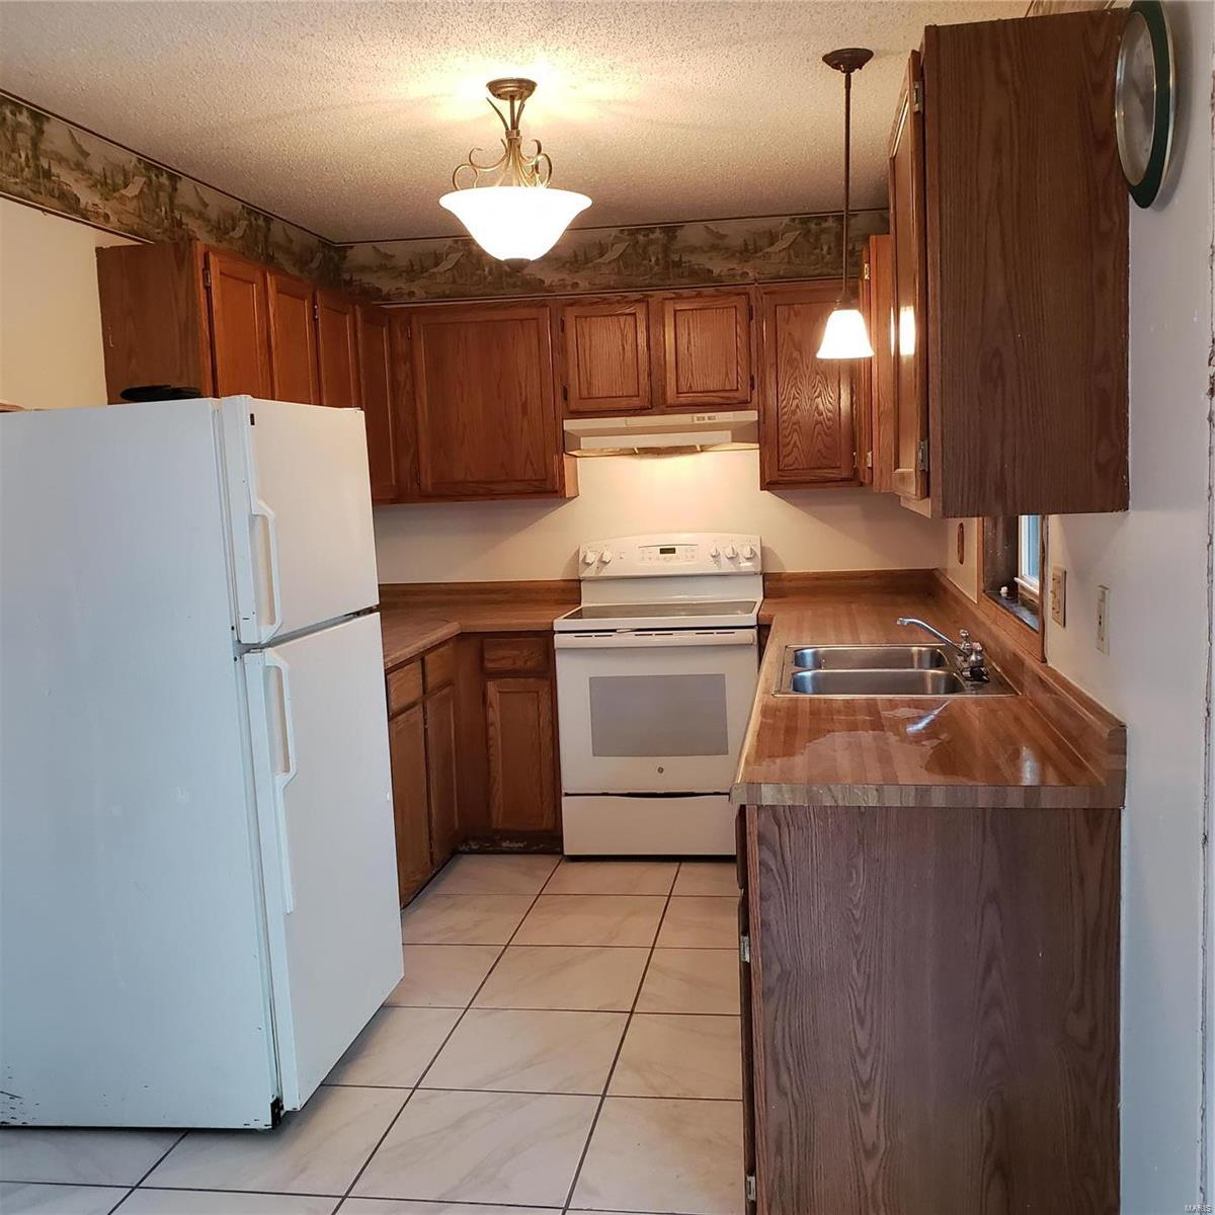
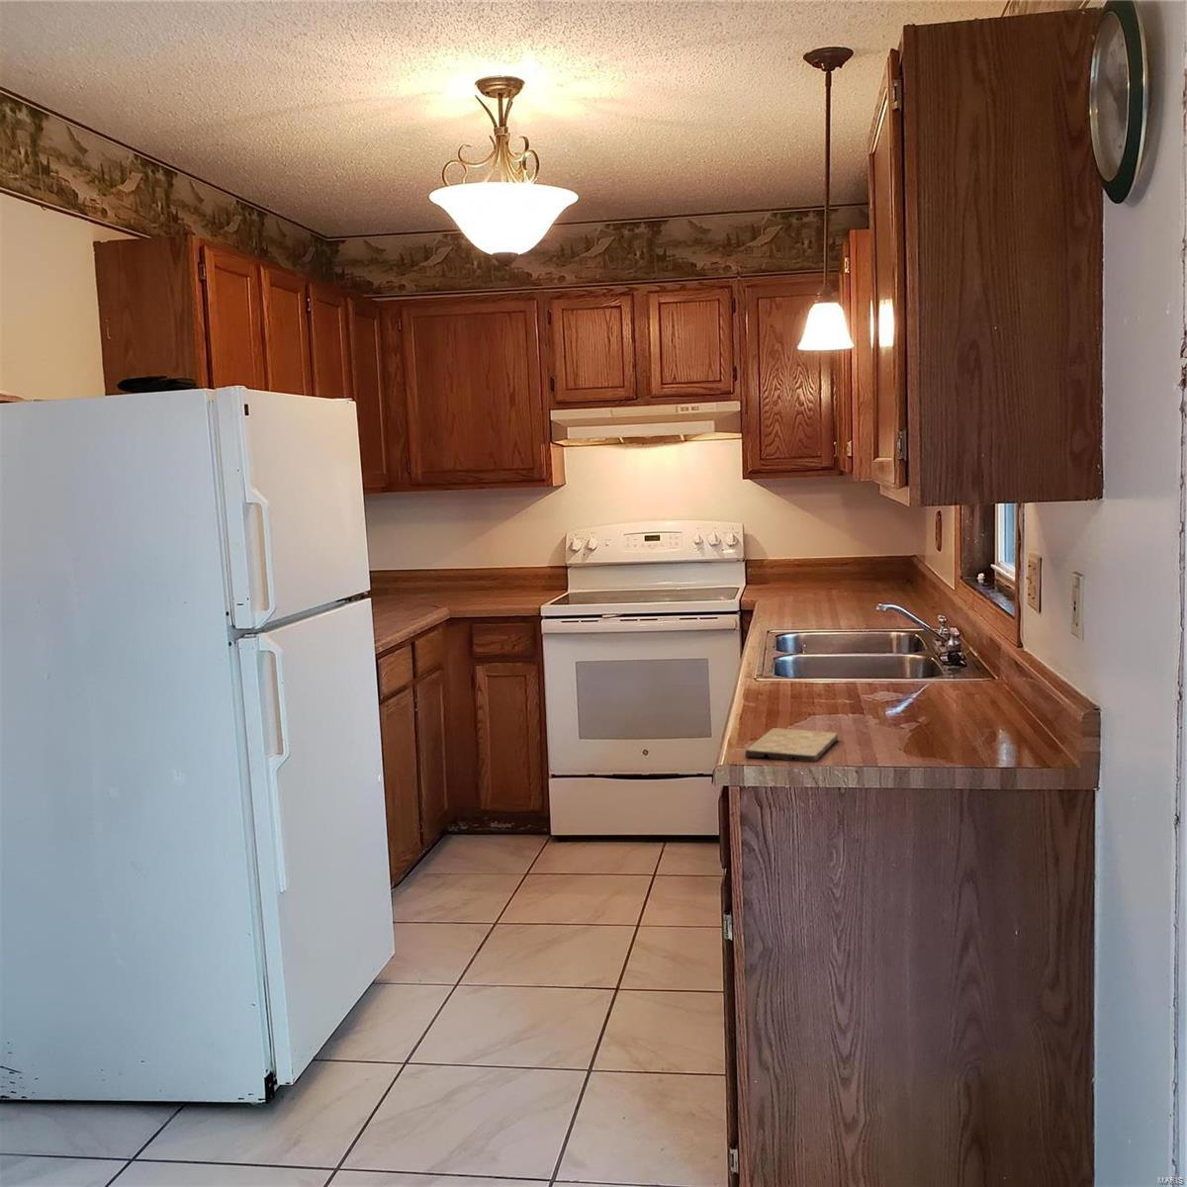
+ cutting board (792, 744)
